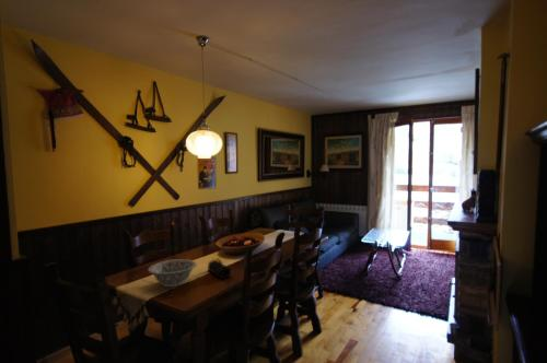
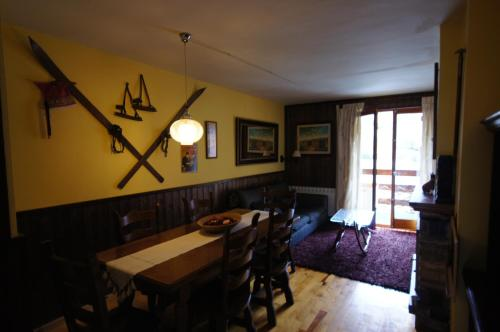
- pencil case (219, 266)
- decorative bowl (173, 273)
